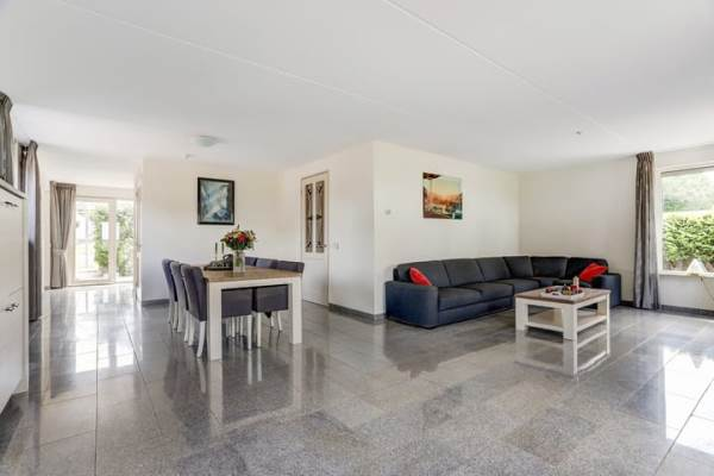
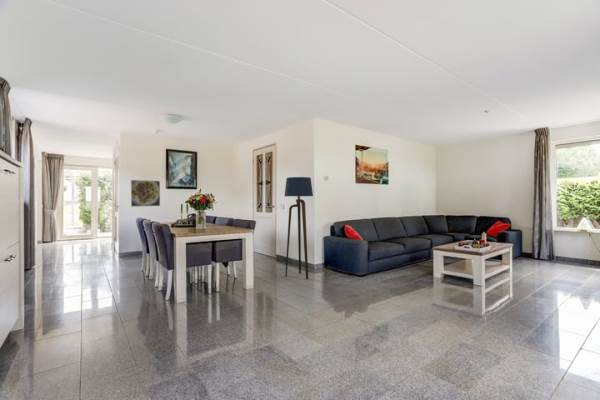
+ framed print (145, 193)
+ floor lamp (299, 227)
